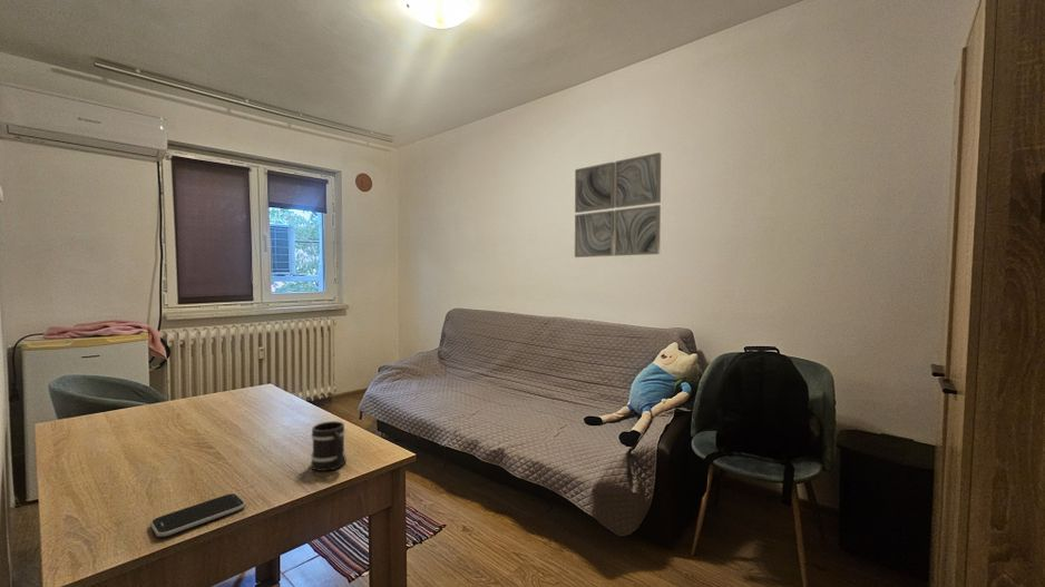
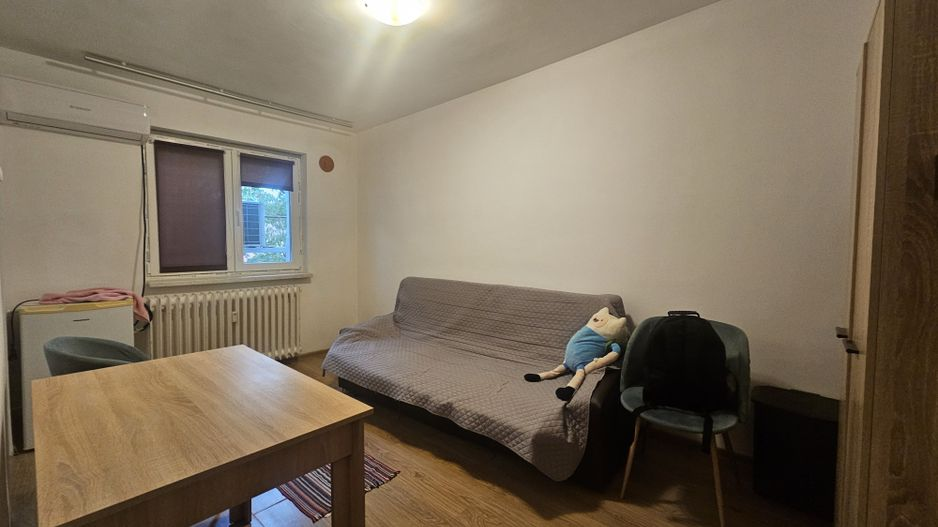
- smartphone (199, 513)
- mug (331, 446)
- wall art (614, 207)
